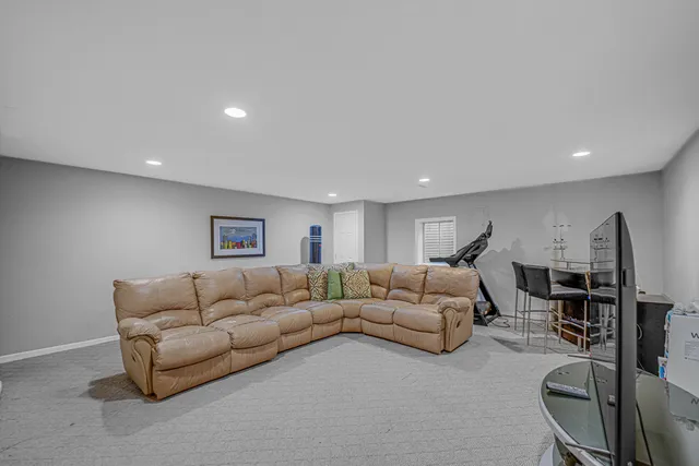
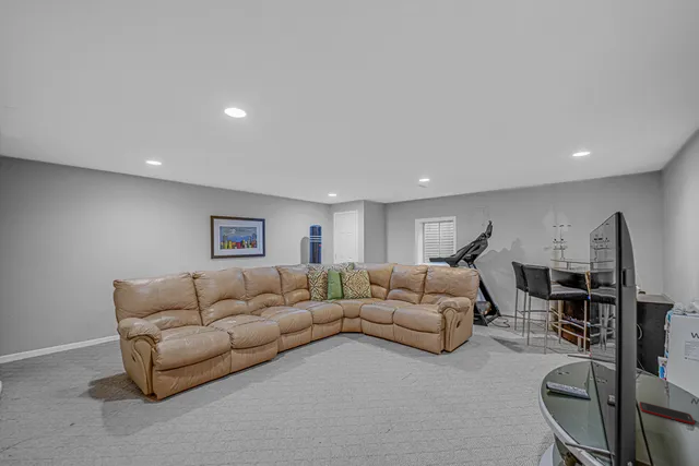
+ cell phone (665, 413)
